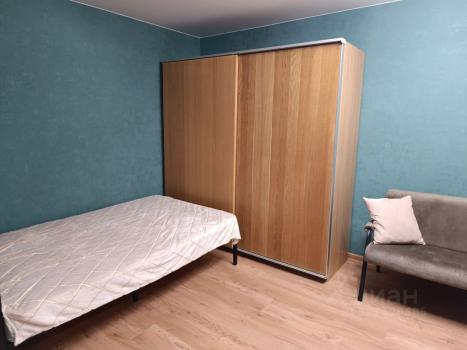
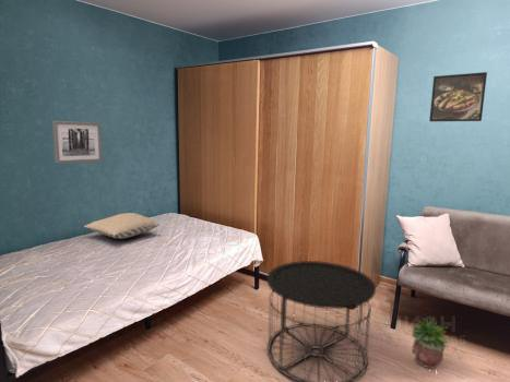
+ side table (315, 317)
+ pillow (122, 225)
+ wall art (79, 142)
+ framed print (456, 97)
+ potted plant (430, 342)
